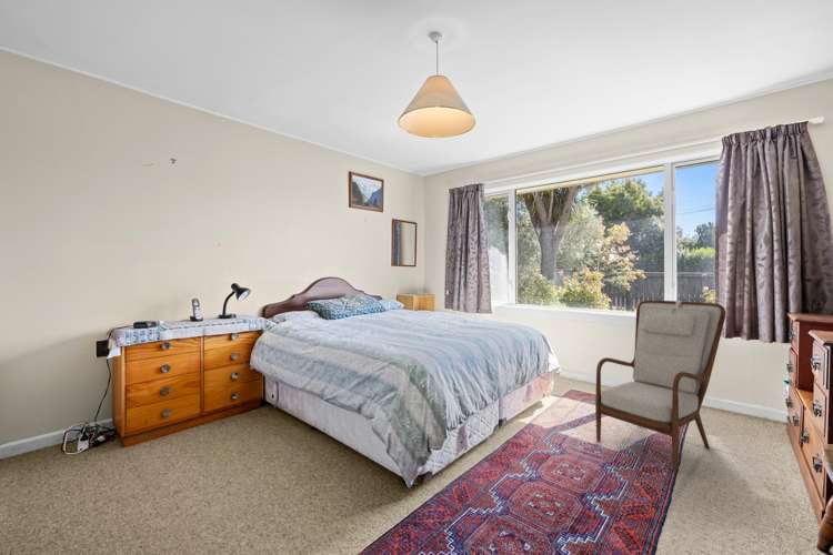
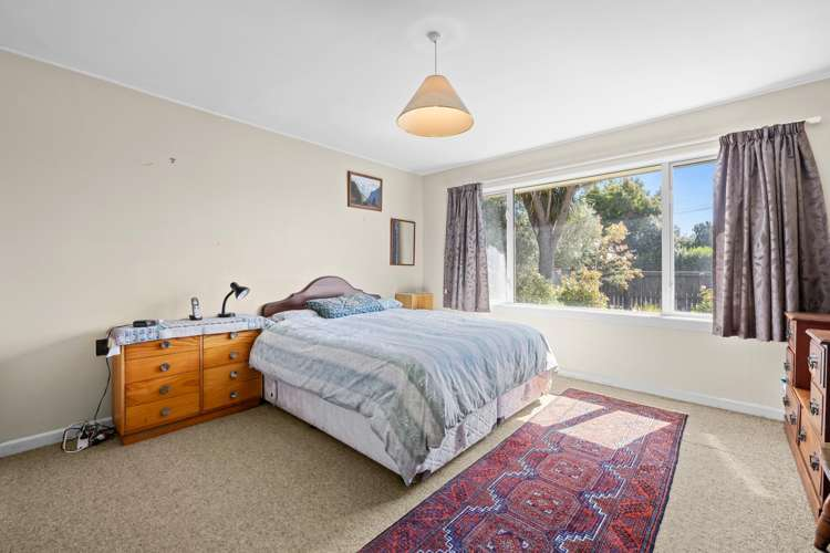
- armchair (656, 372)
